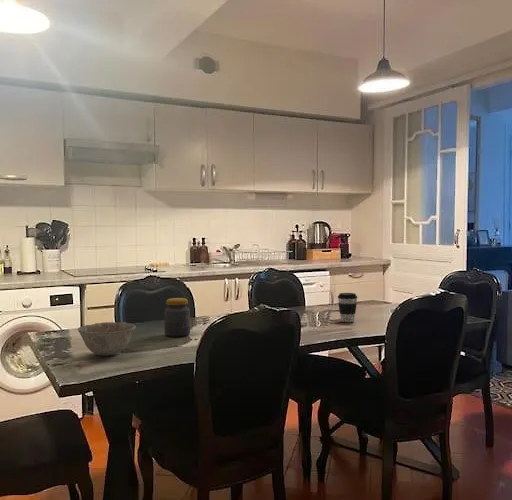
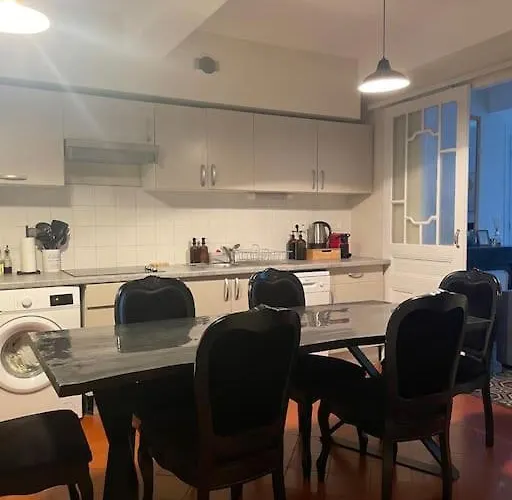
- bowl (107, 340)
- jar (177, 316)
- coffee cup (347, 307)
